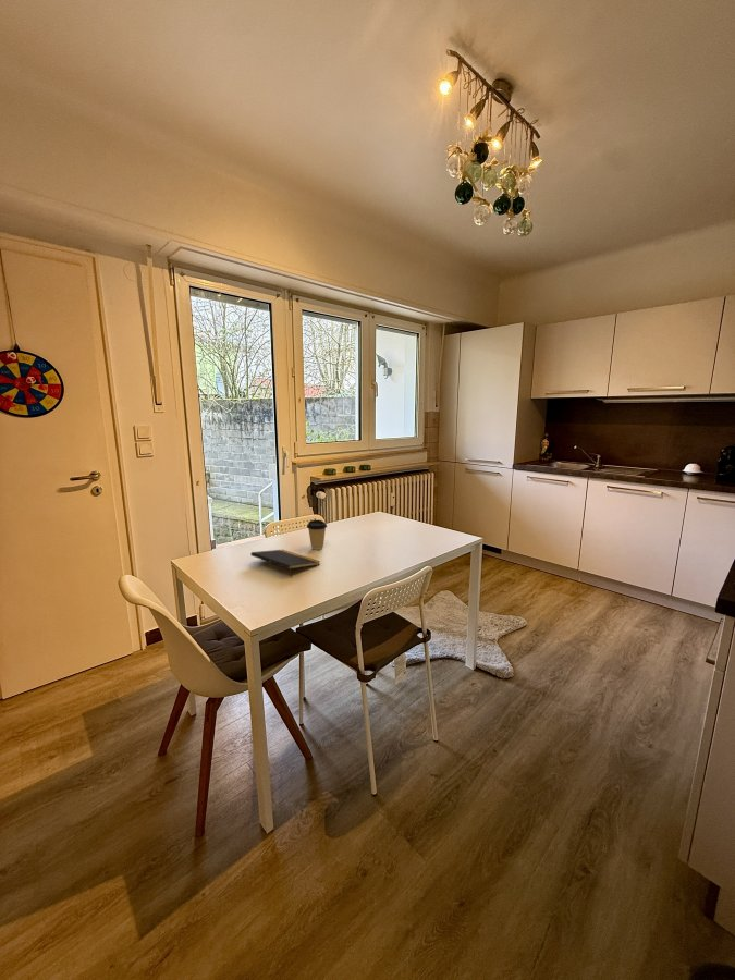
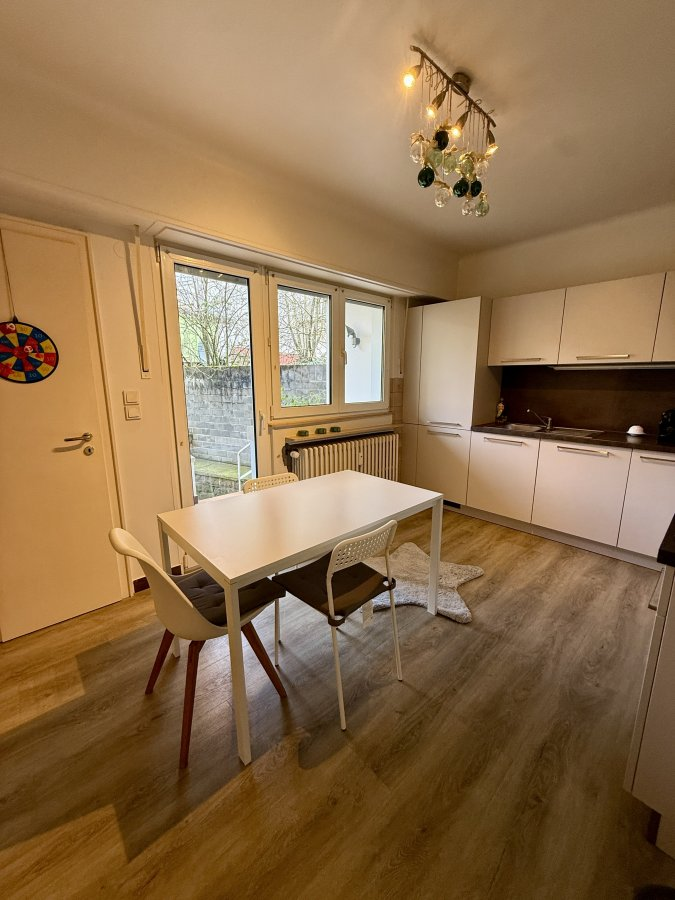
- coffee cup (317, 535)
- notepad (285, 558)
